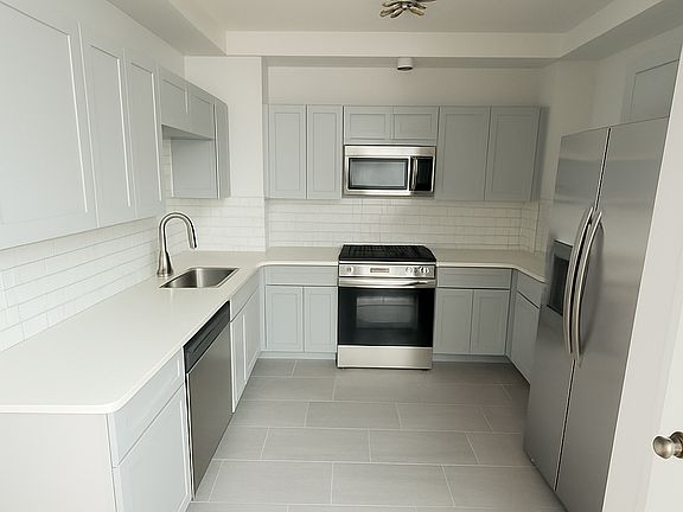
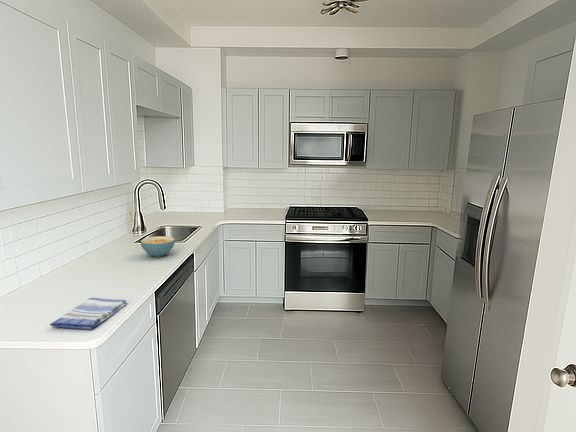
+ cereal bowl (158, 247)
+ dish towel (91, 311)
